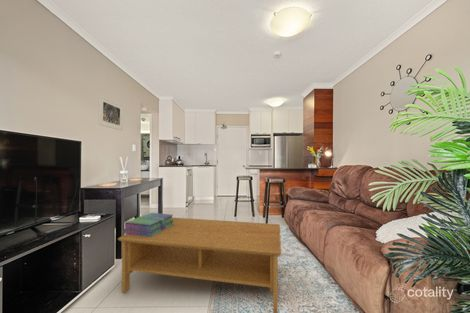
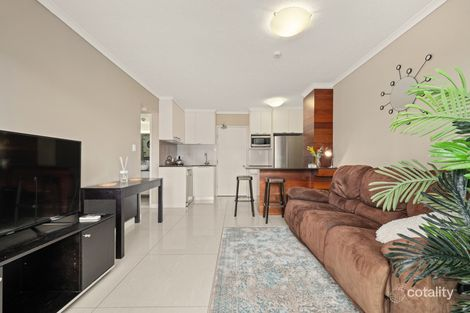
- stack of books (150, 223)
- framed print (111, 114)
- coffee table (206, 255)
